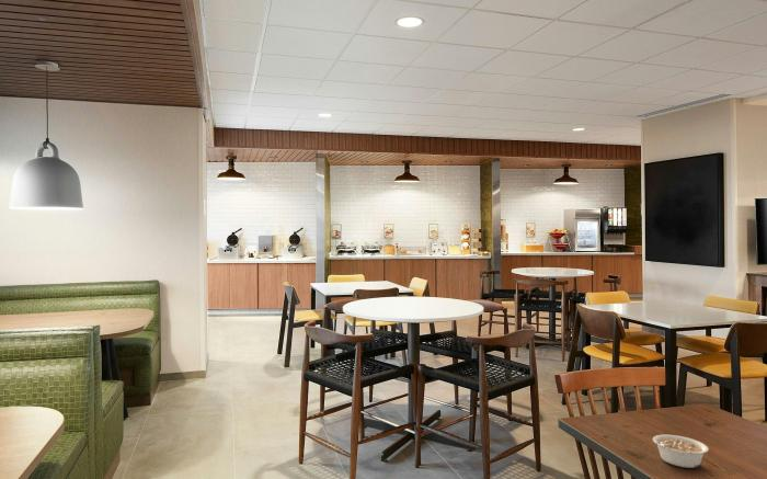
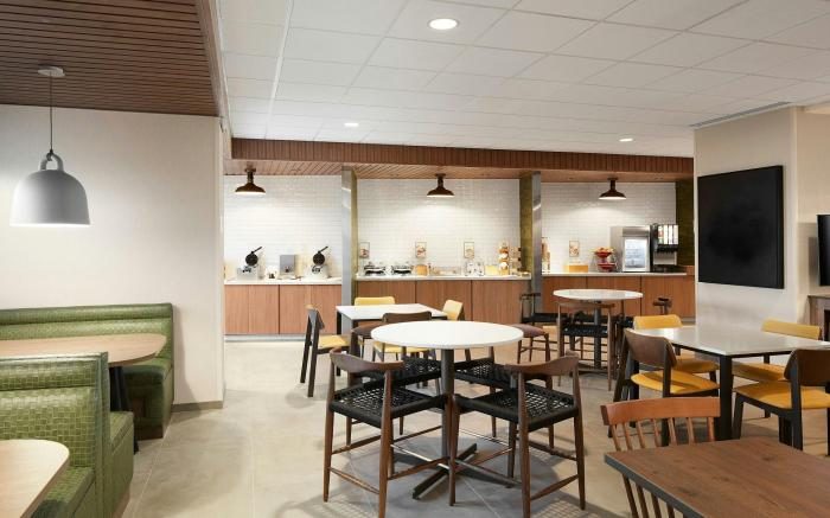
- legume (682, 451)
